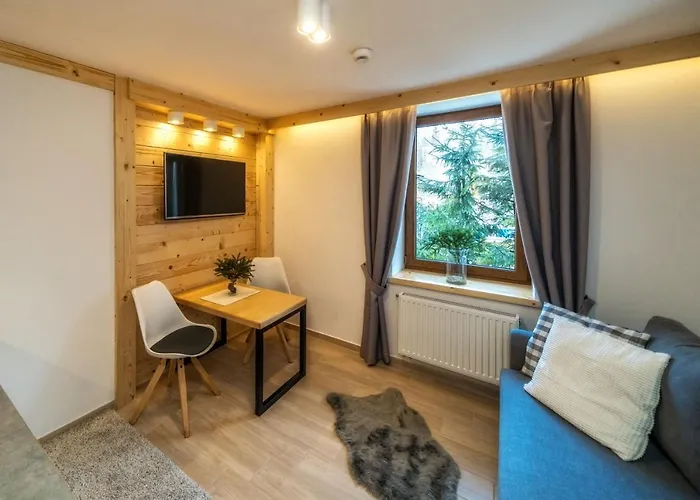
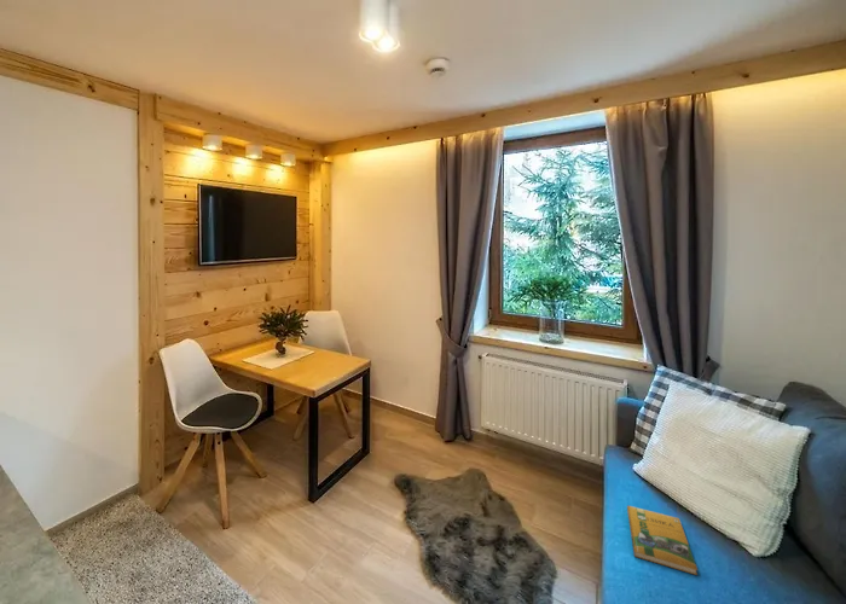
+ booklet (657, 535)
